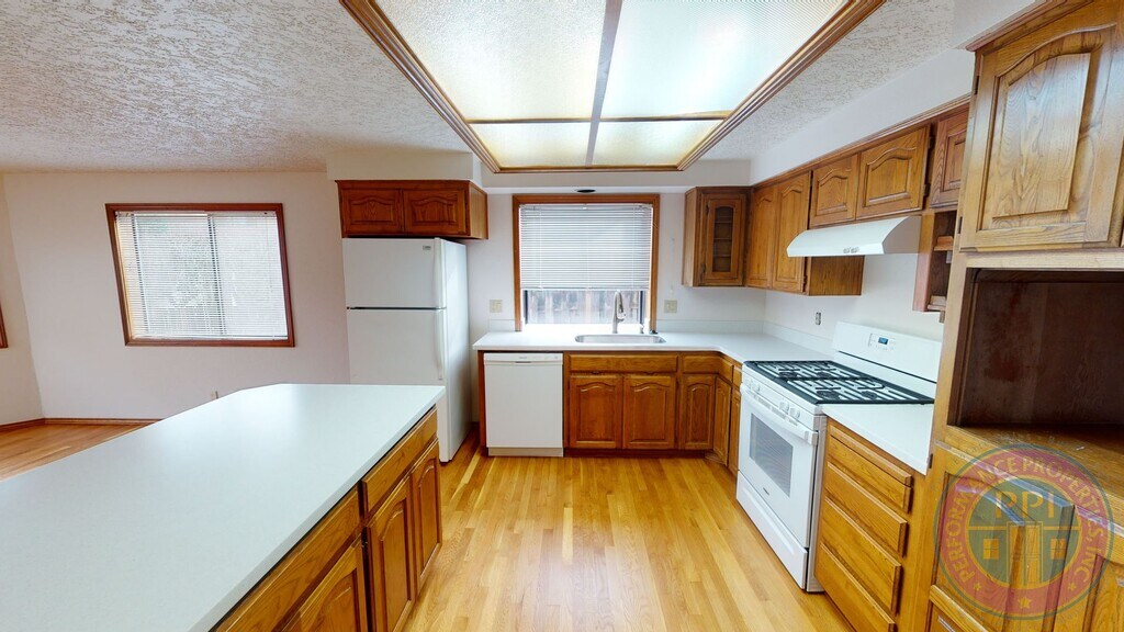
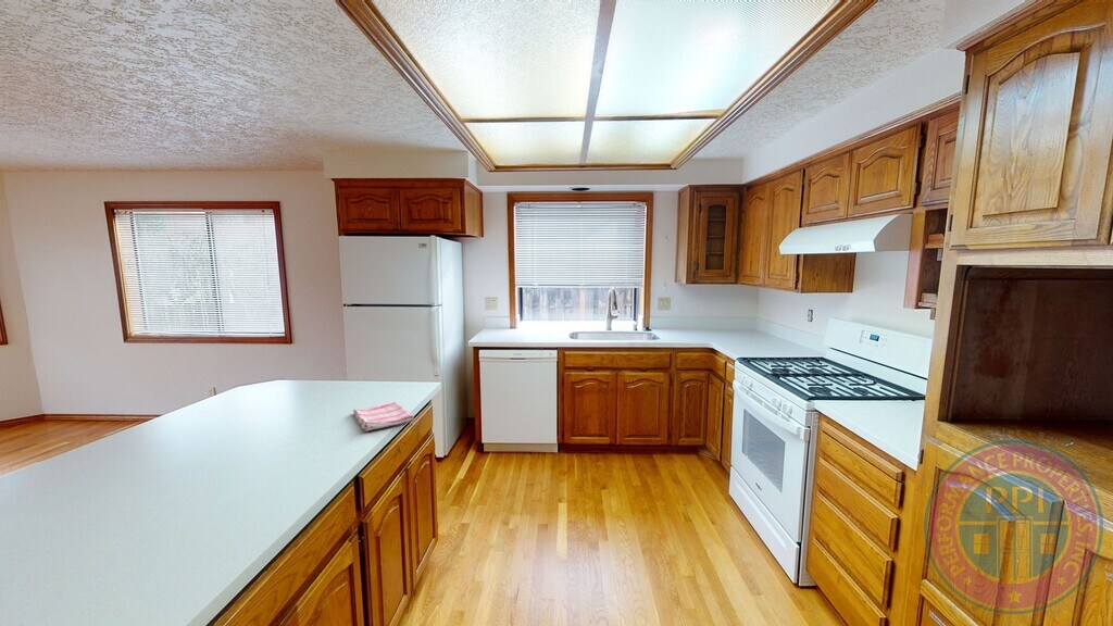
+ dish towel (383, 413)
